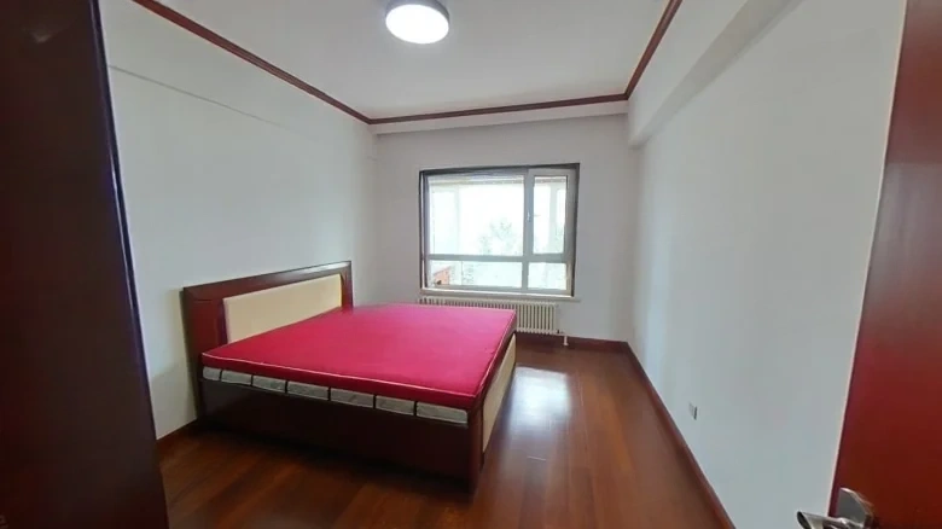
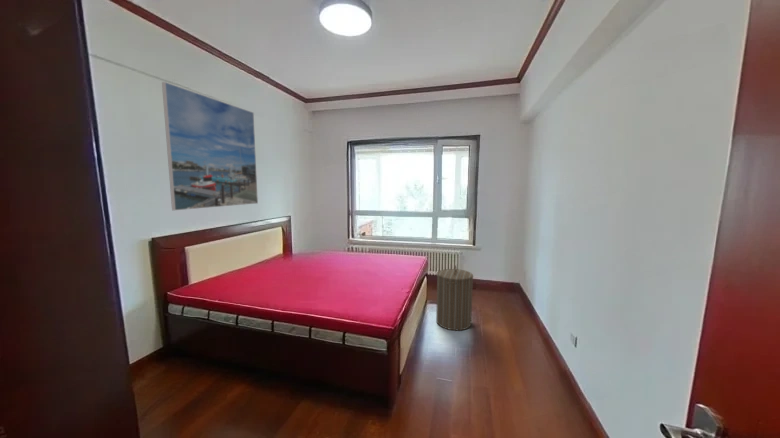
+ laundry hamper (454, 294)
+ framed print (218, 154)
